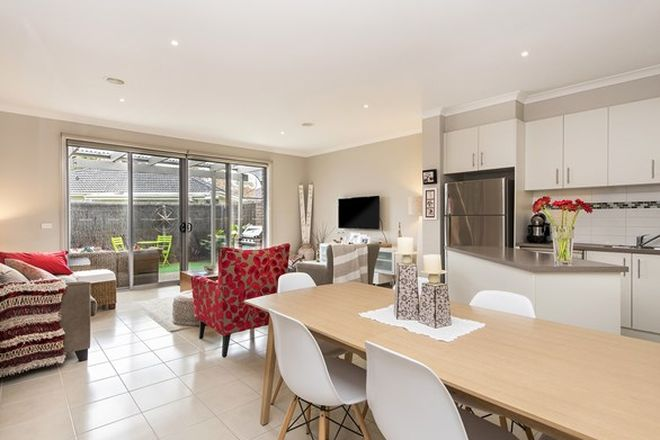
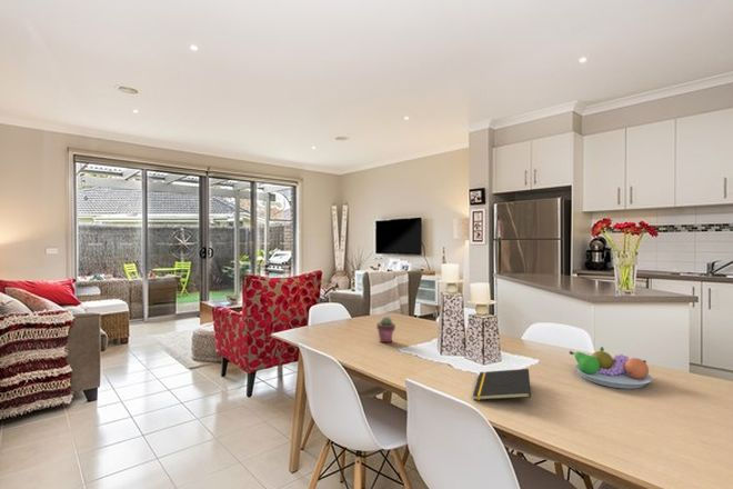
+ notepad (502, 383)
+ fruit bowl (609, 365)
+ potted succulent (385, 328)
